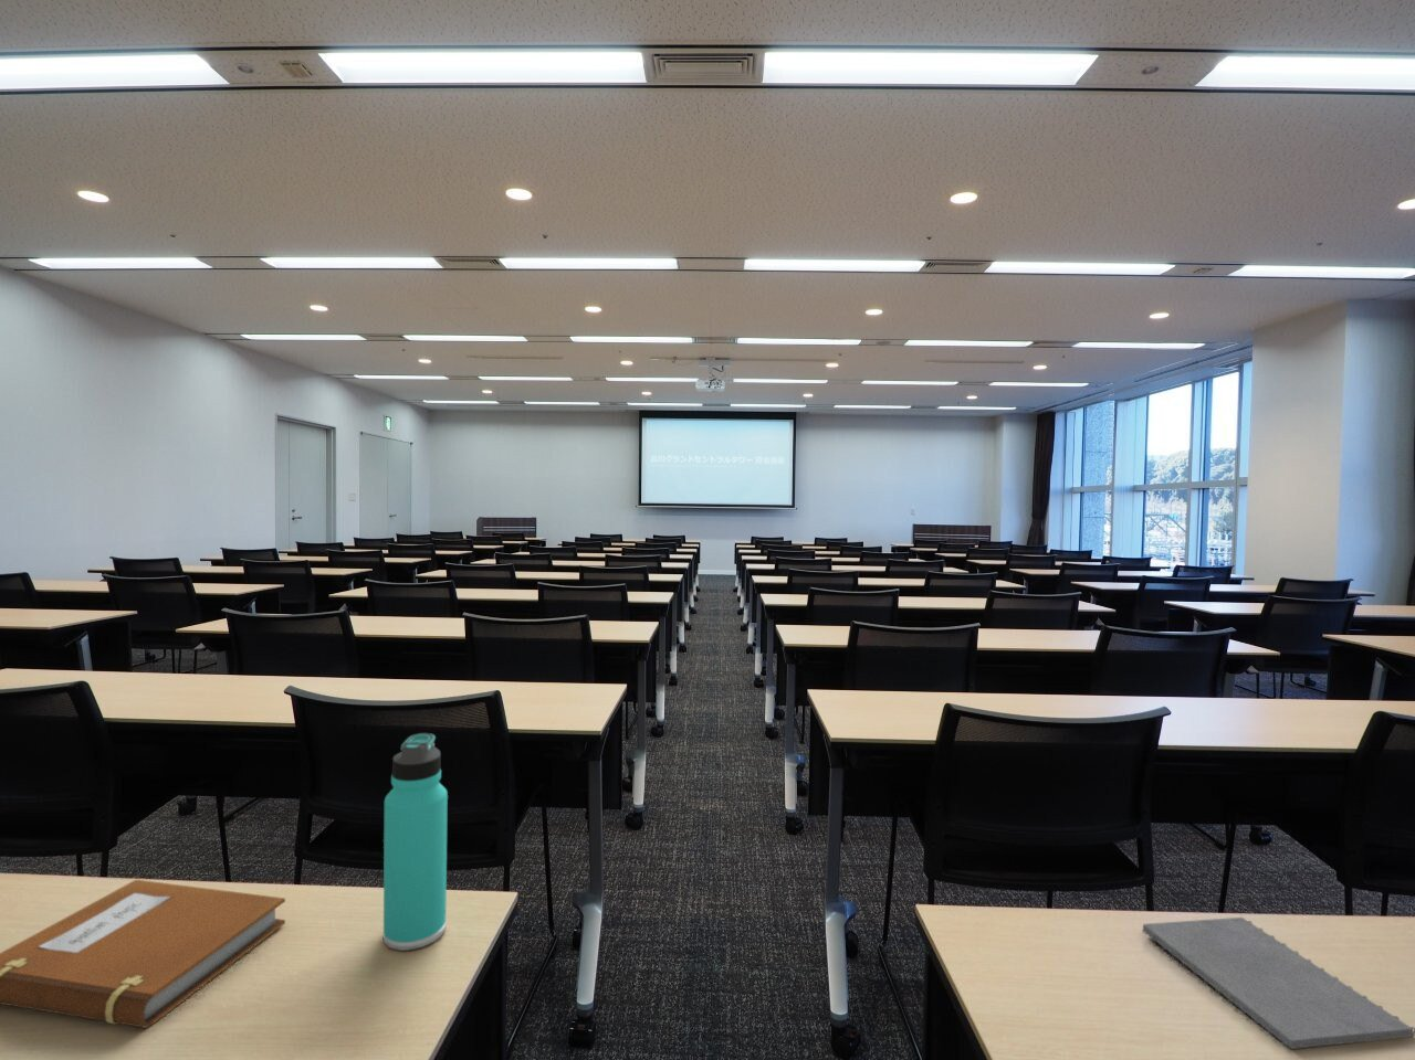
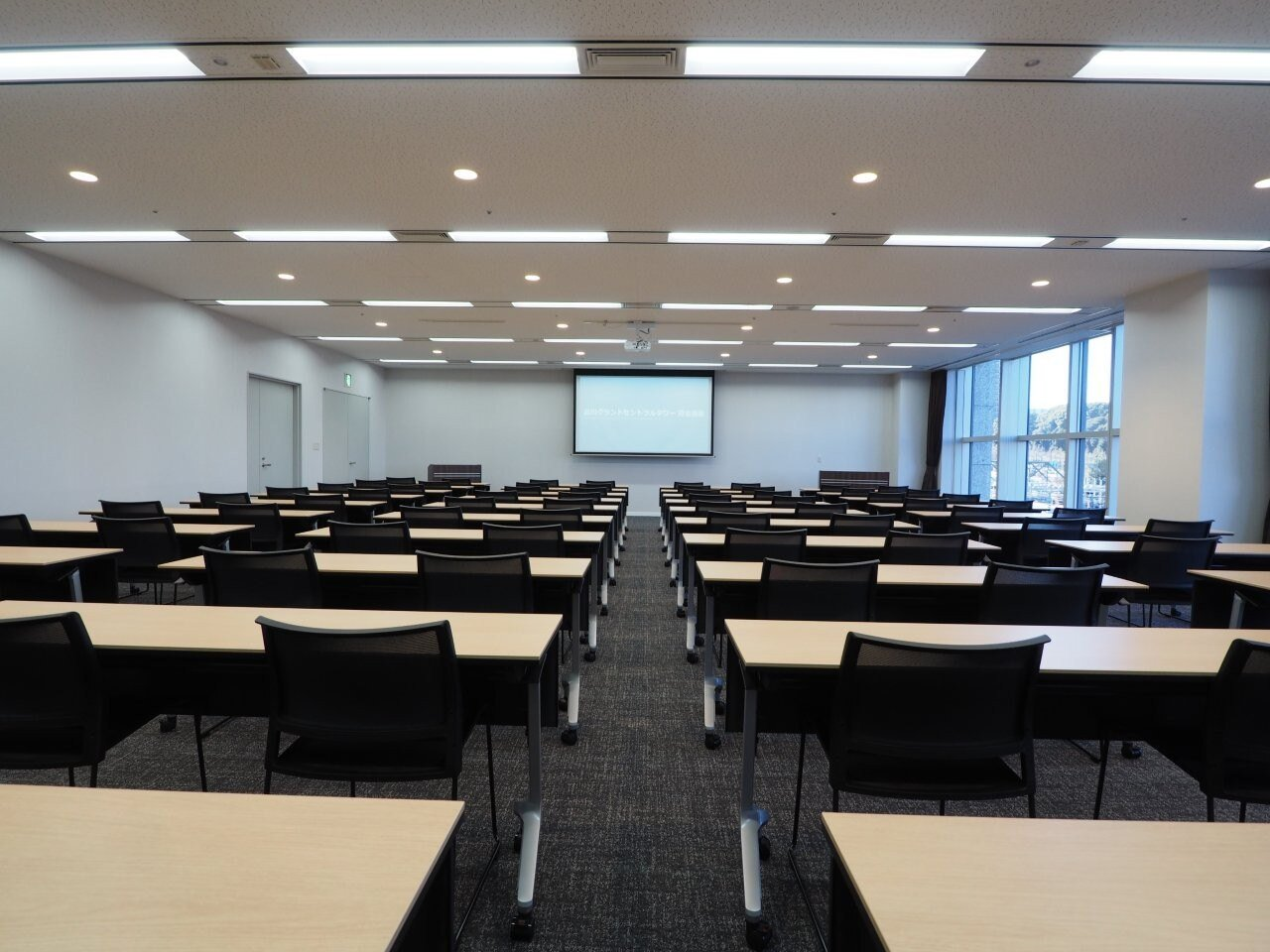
- thermos bottle (416, 837)
- notepad (1262, 974)
- notebook (133, 945)
